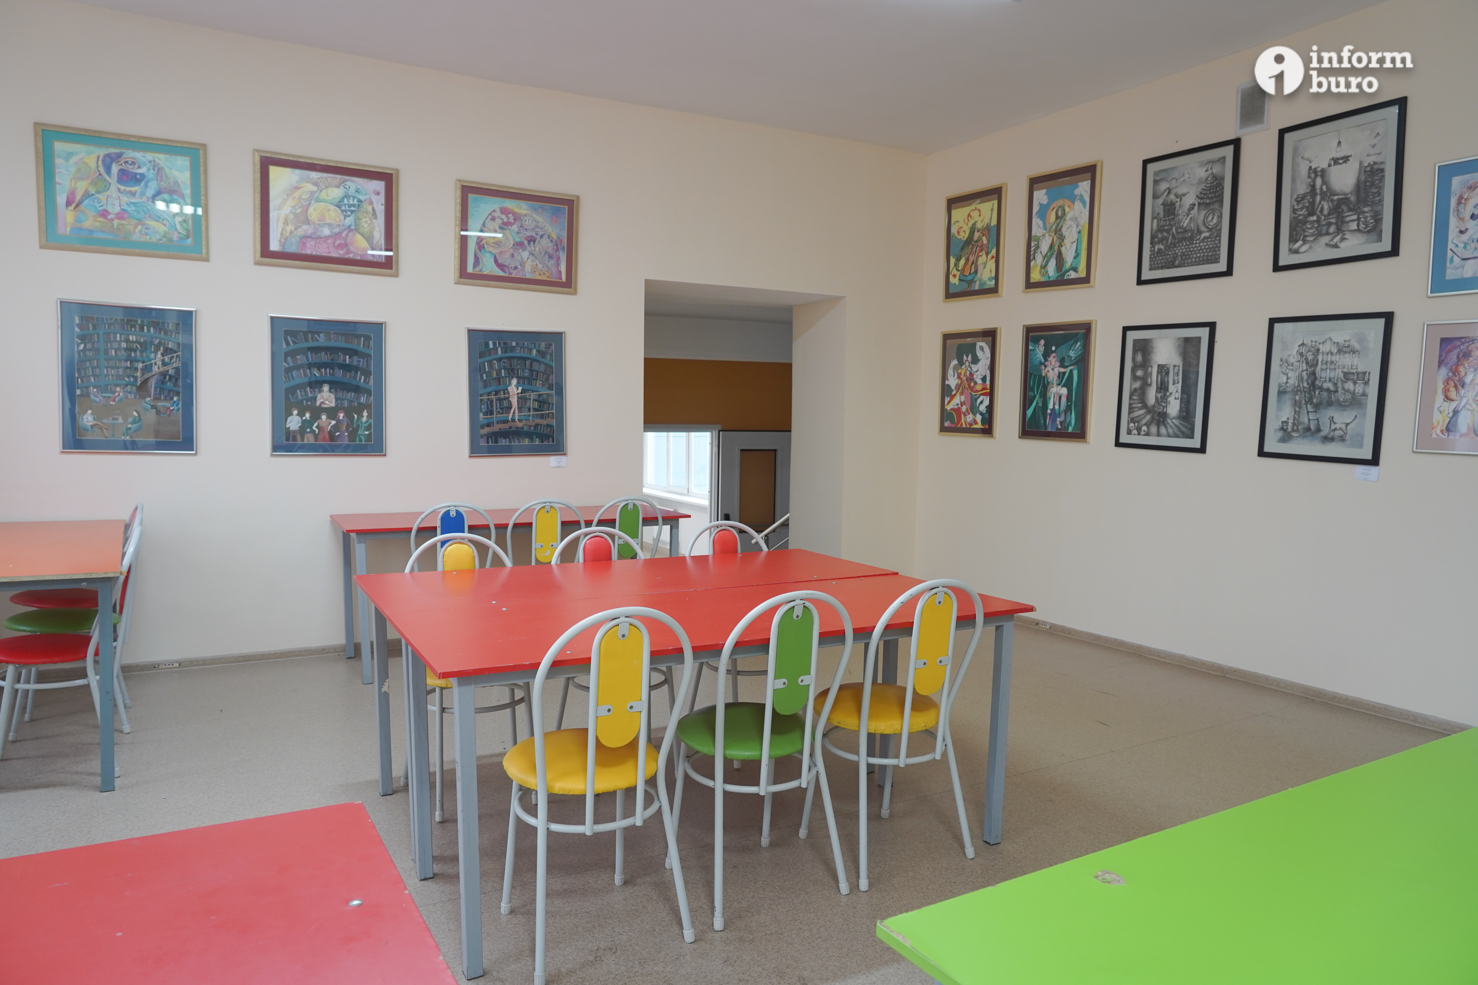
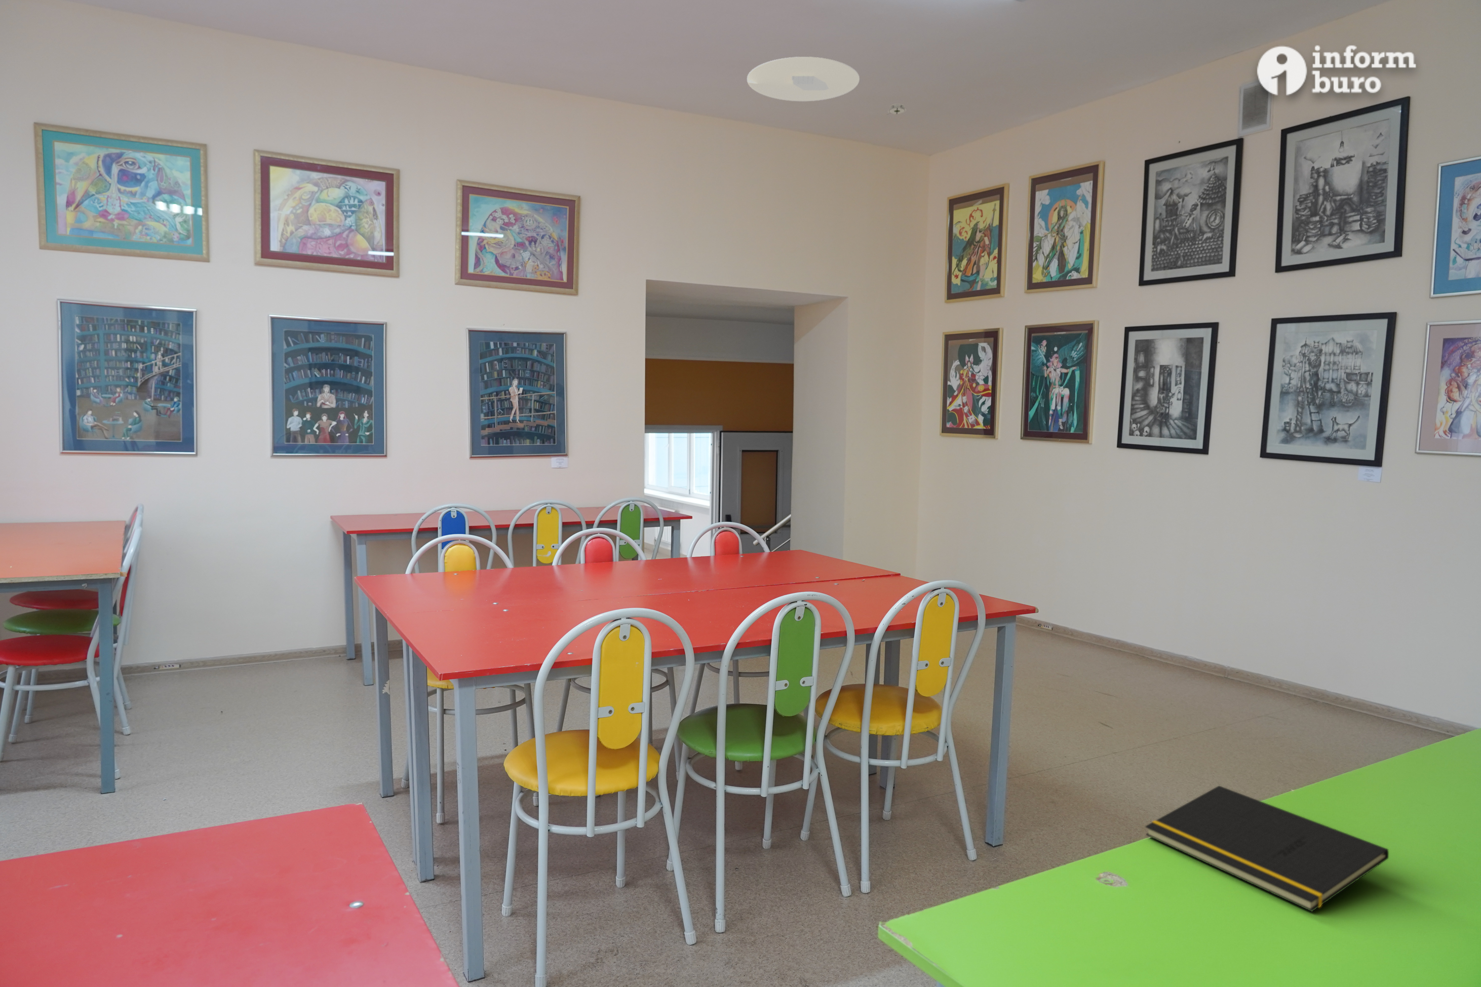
+ ceiling light (802, 75)
+ notepad (1261, 842)
+ smoke detector (897, 109)
